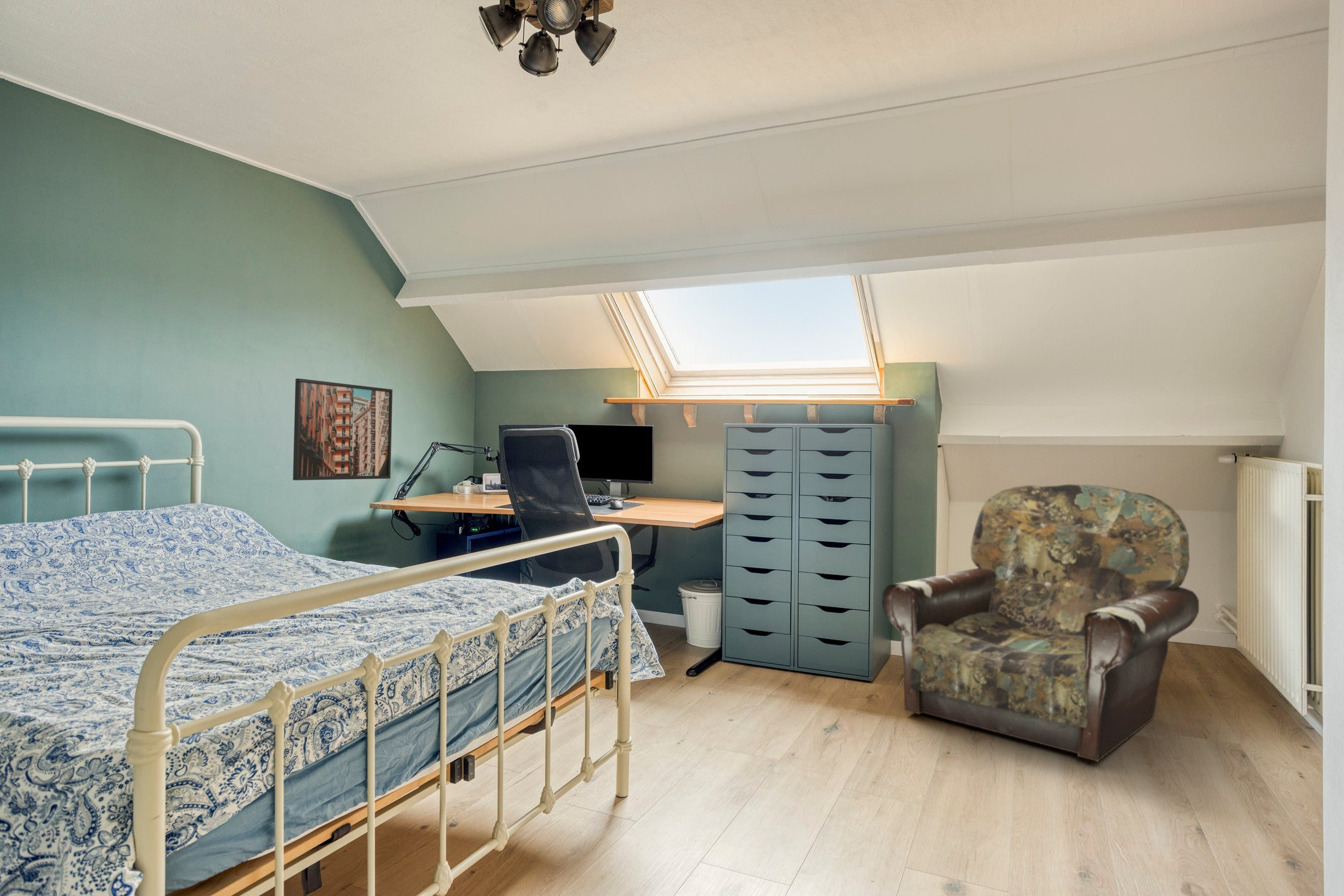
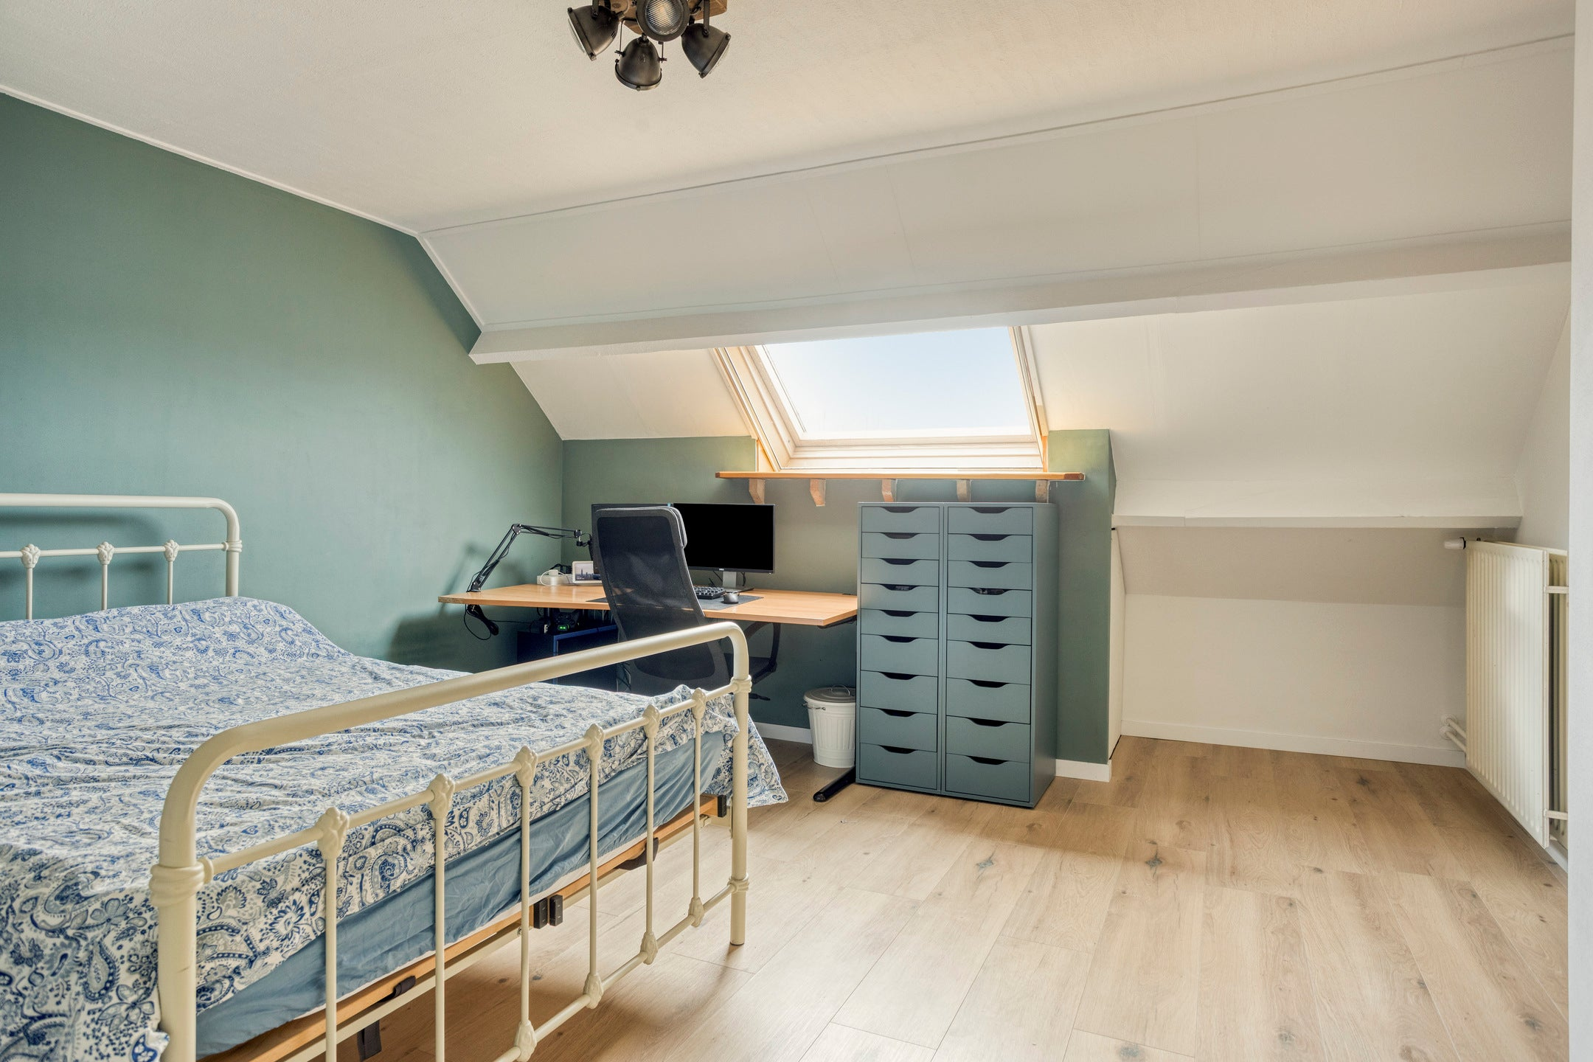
- armchair (1045, 595)
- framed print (346, 431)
